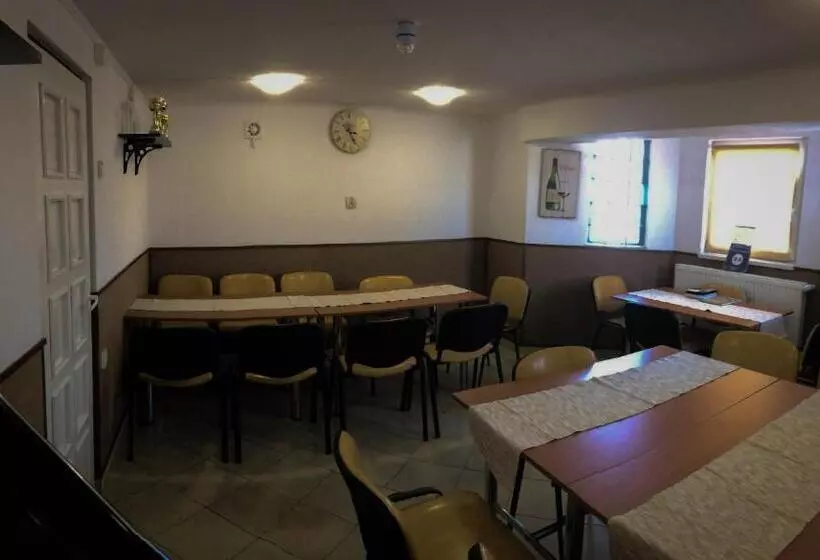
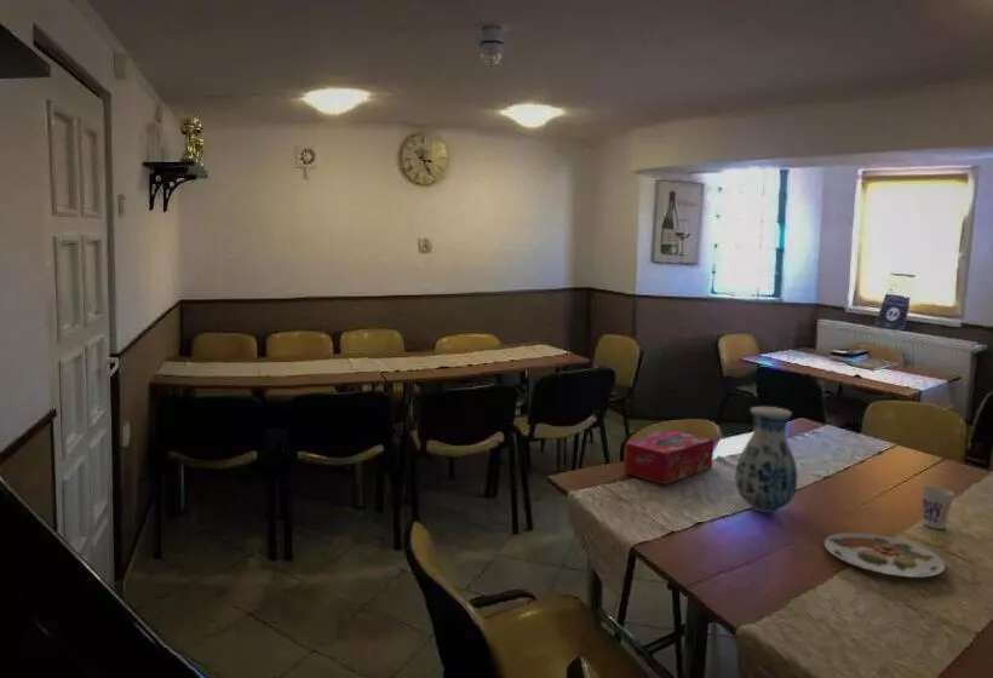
+ cup (935, 507)
+ vase (767, 459)
+ plate (882, 555)
+ tissue box (670, 455)
